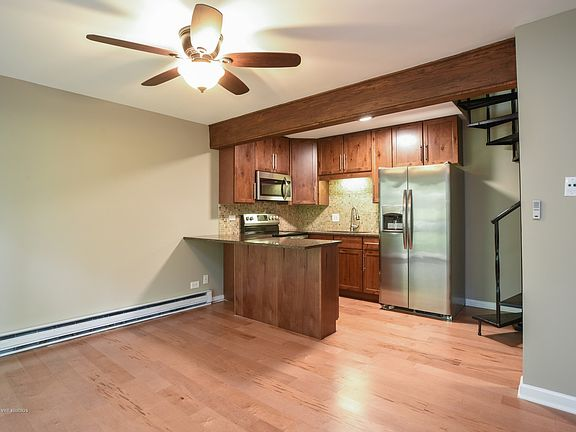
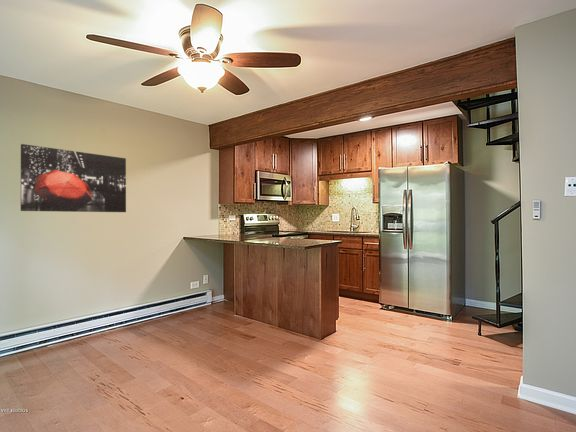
+ wall art (78, 181)
